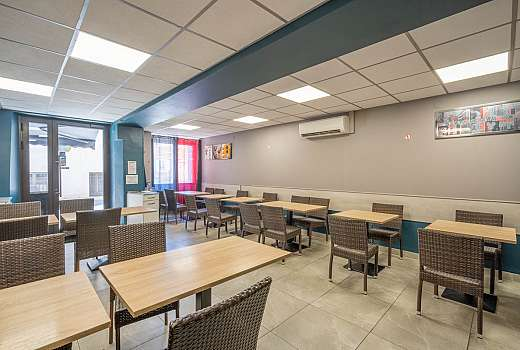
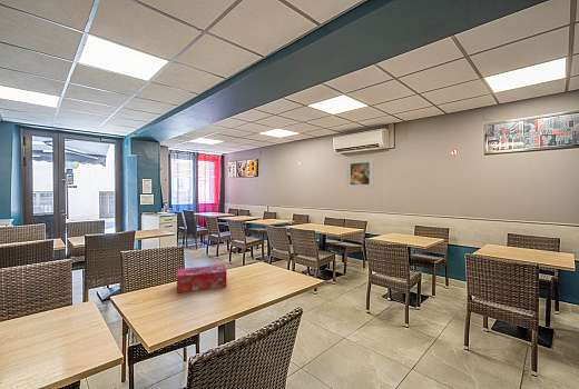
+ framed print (360, 173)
+ tissue box (202, 277)
